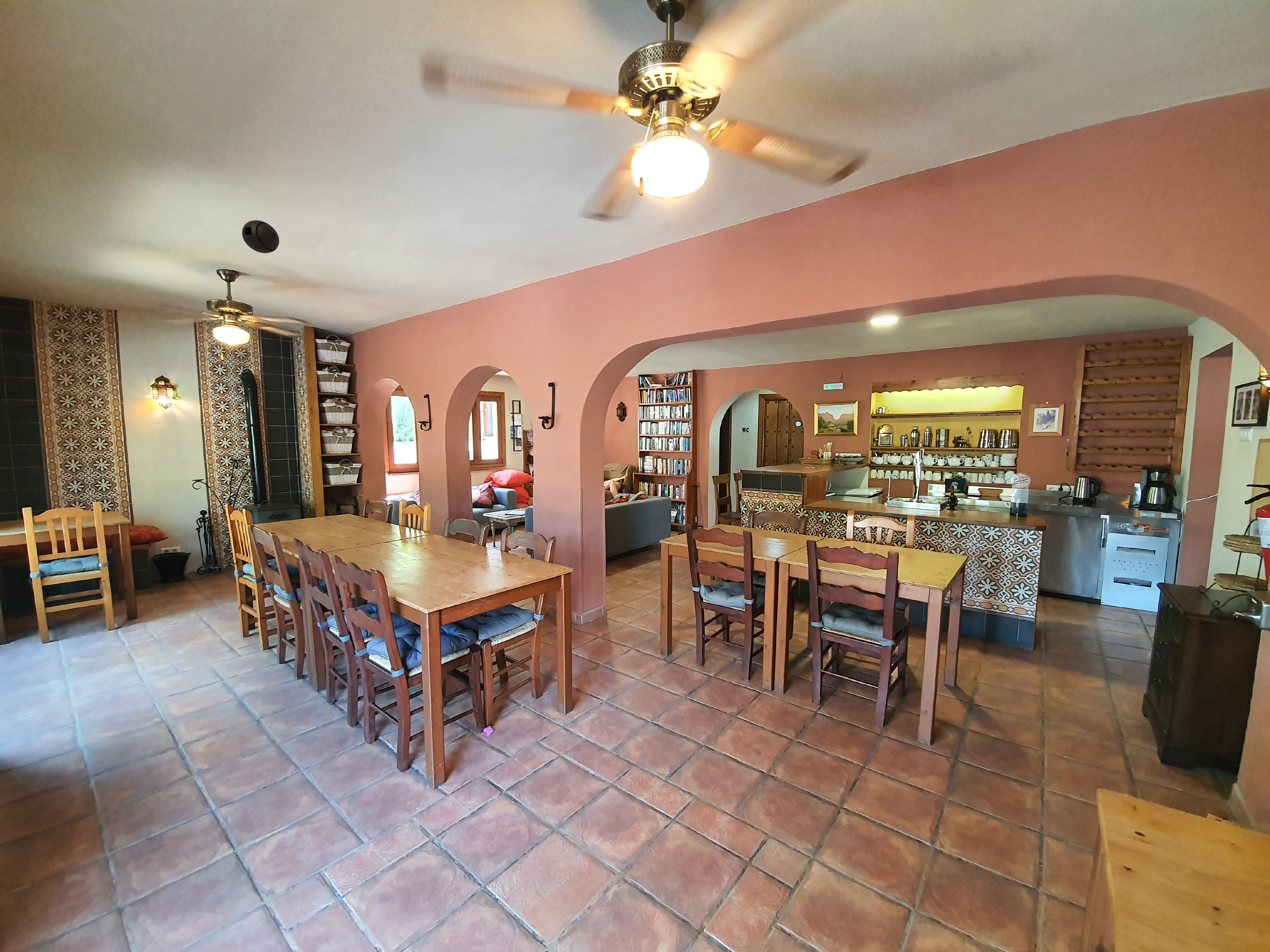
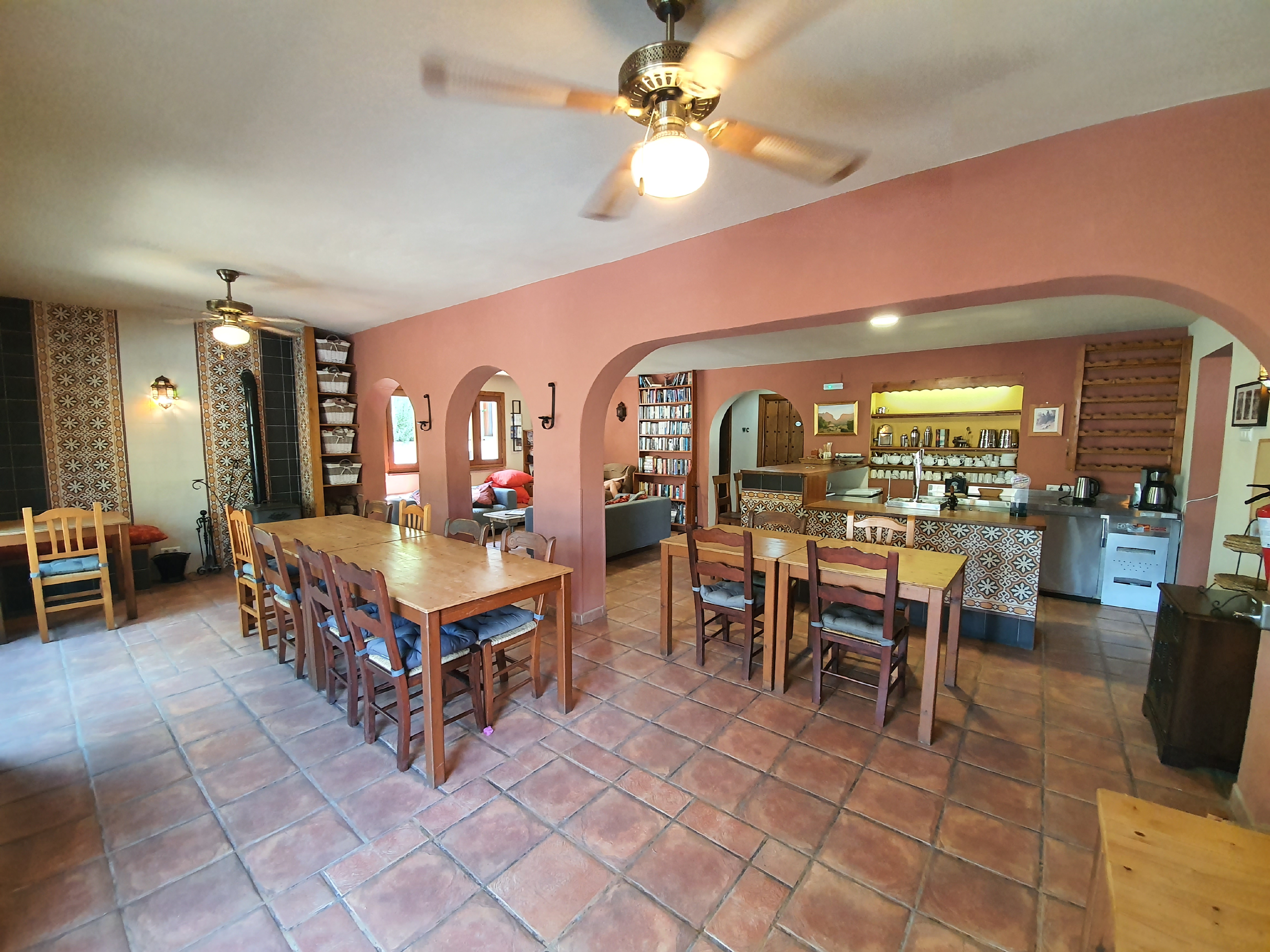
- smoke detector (261, 237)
